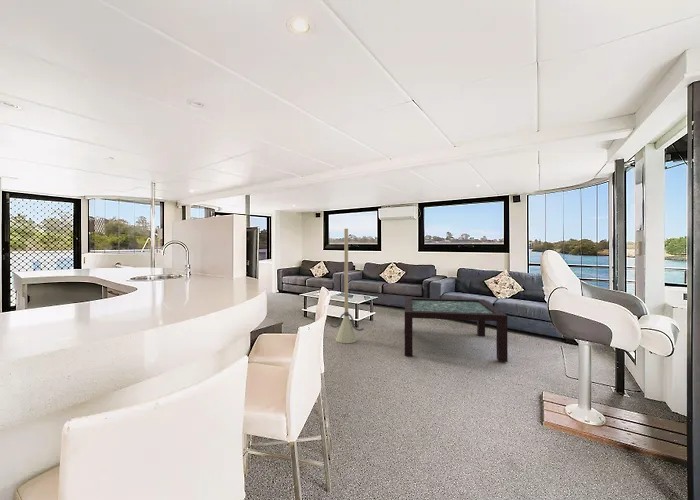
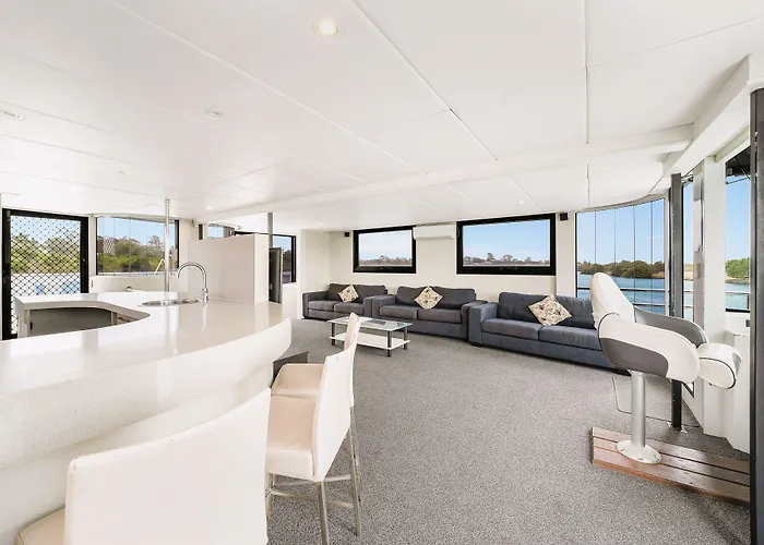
- coffee table (448, 318)
- broom (346, 284)
